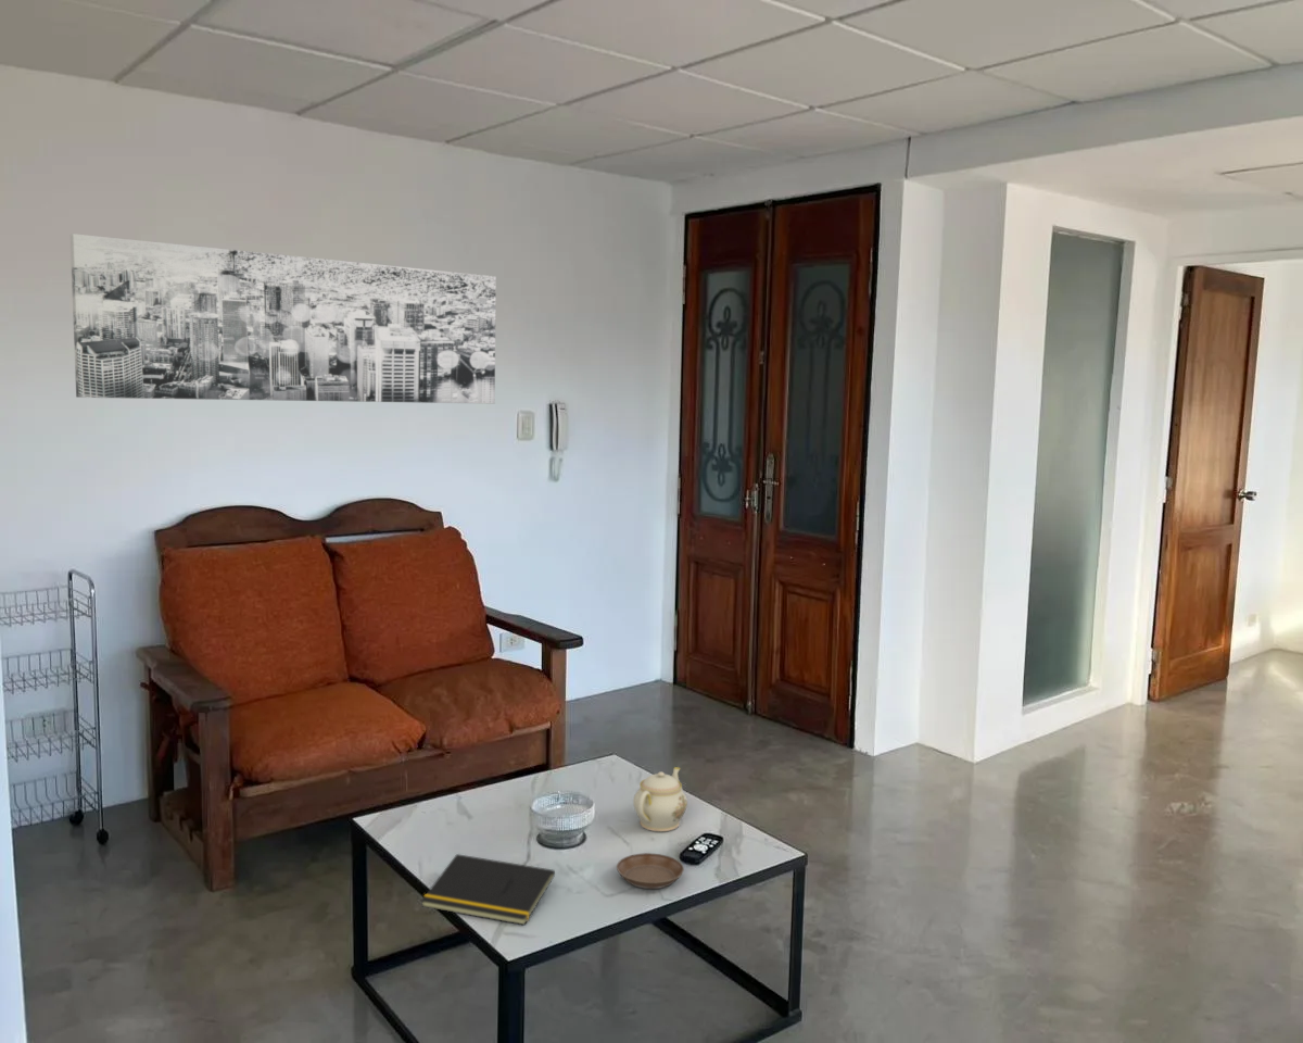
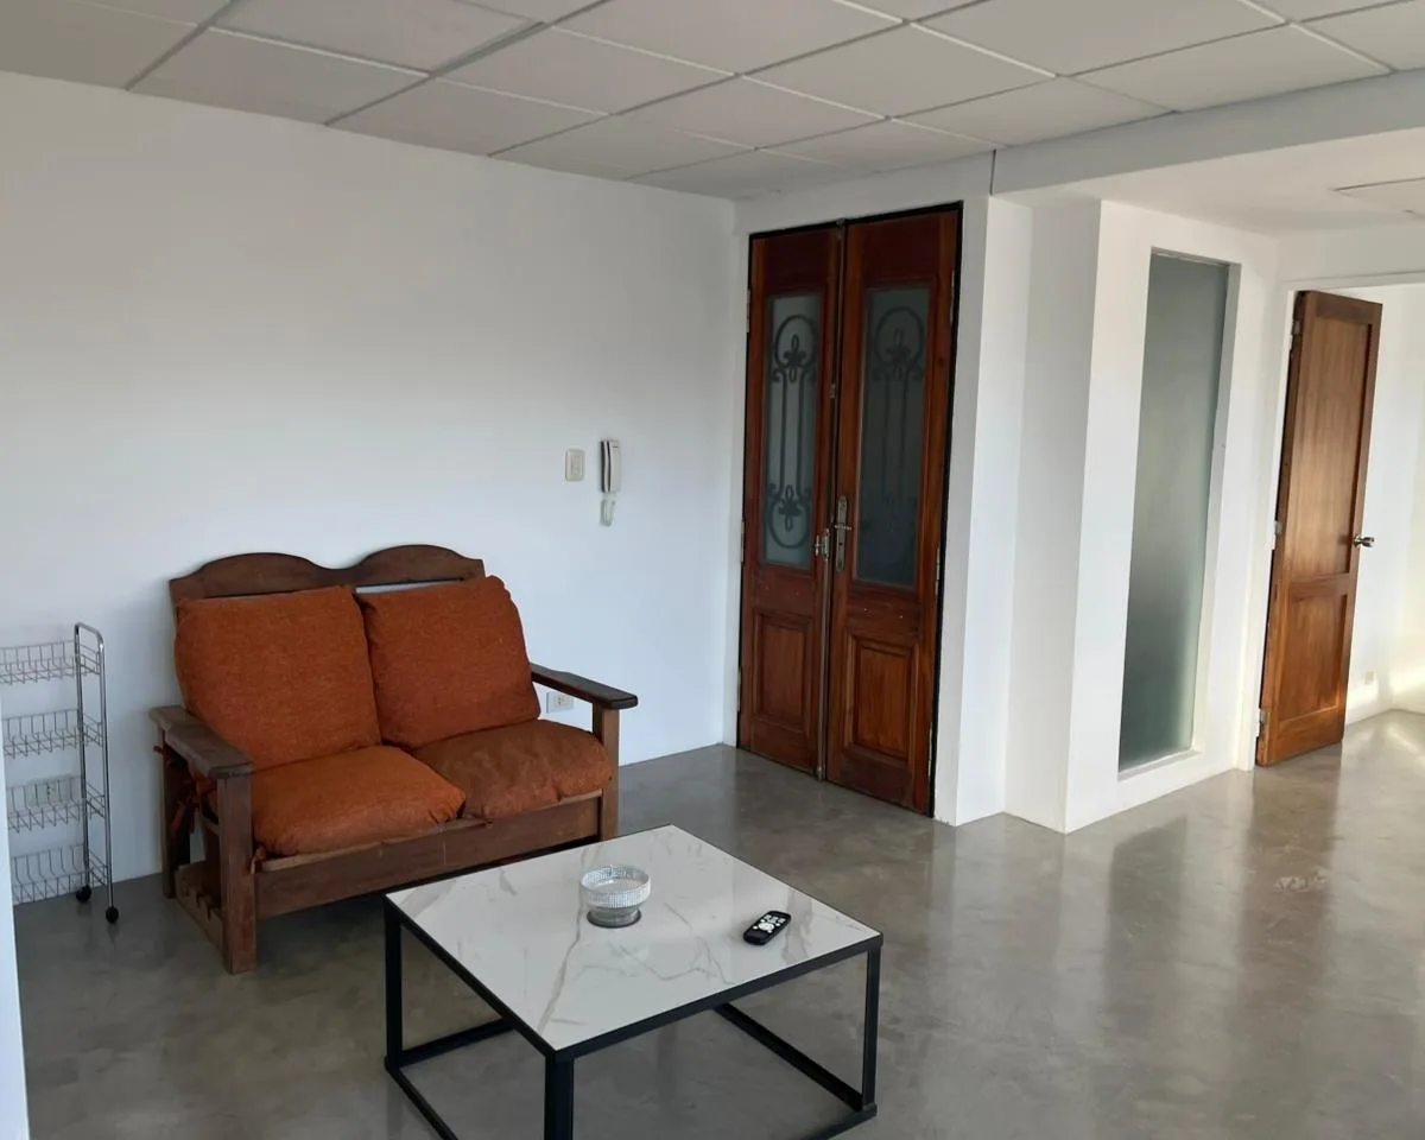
- teapot (659, 799)
- wall art (309, 329)
- saucer (649, 872)
- notepad (489, 888)
